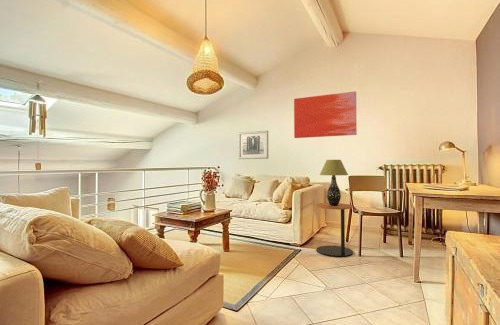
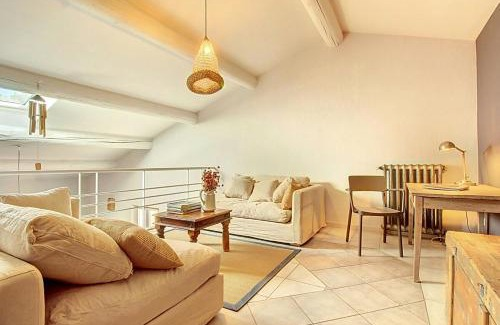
- table lamp (333, 182)
- wall art (323, 116)
- side table (341, 228)
- wall art (253, 145)
